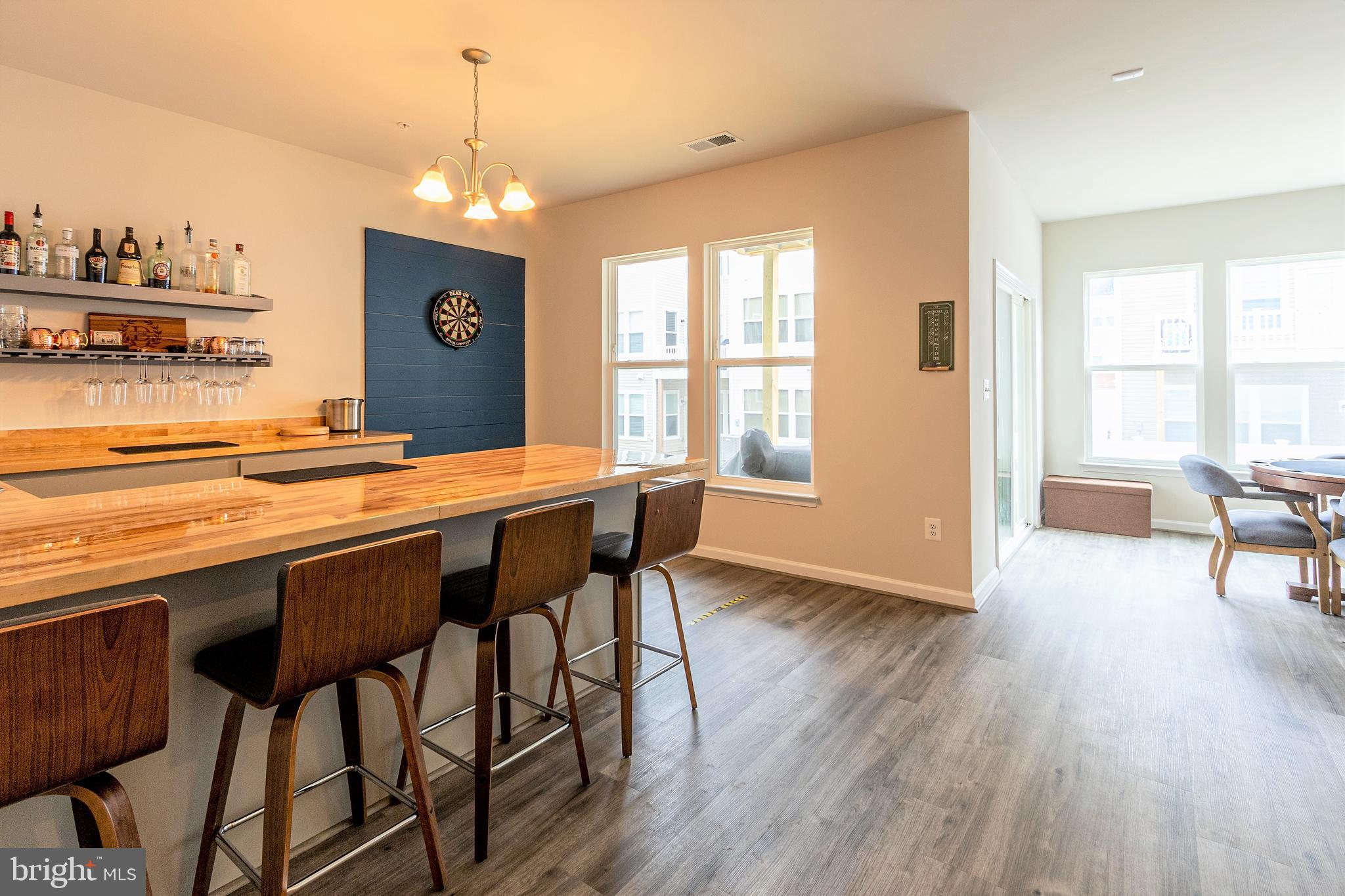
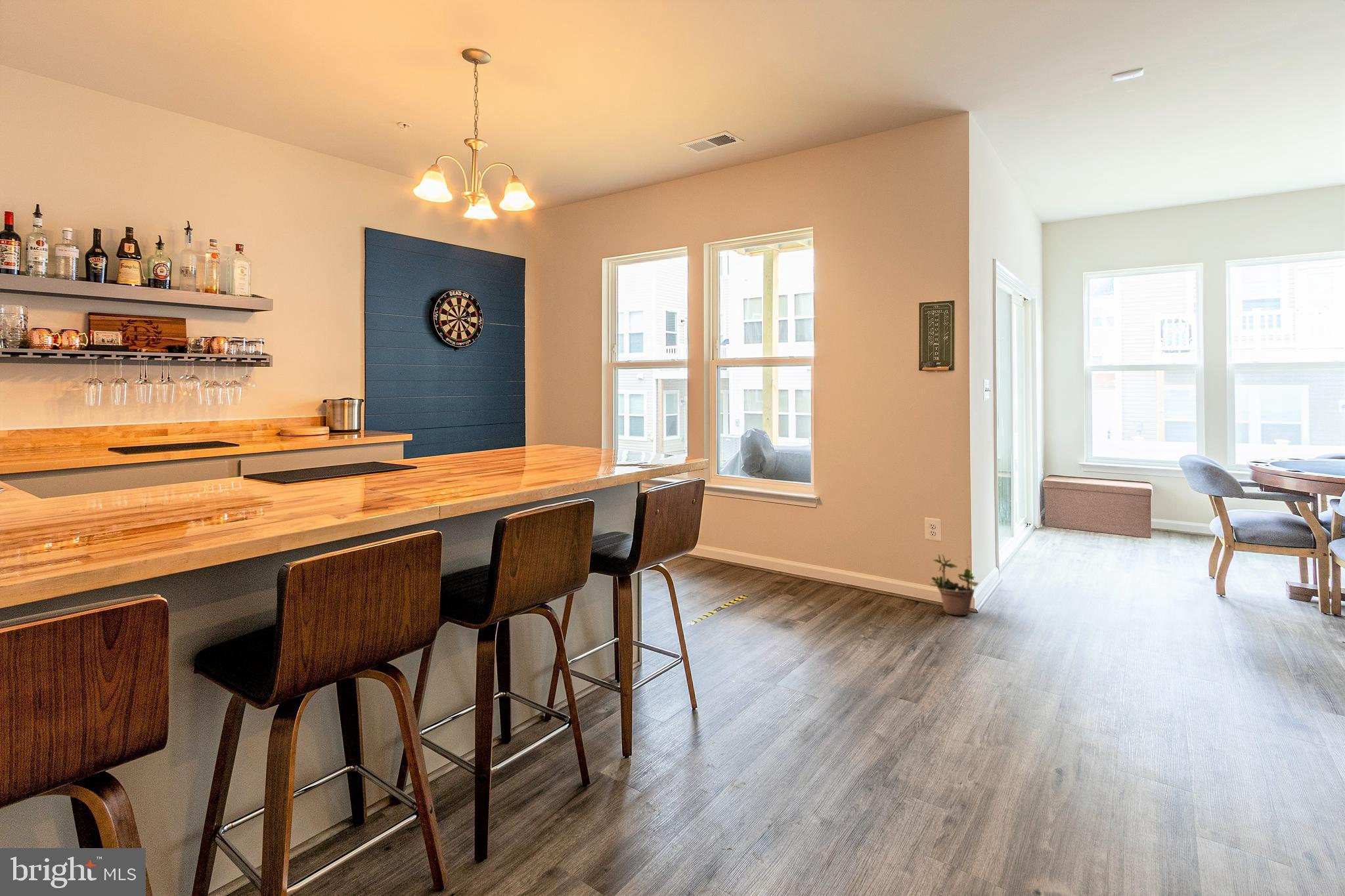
+ potted plant (955, 583)
